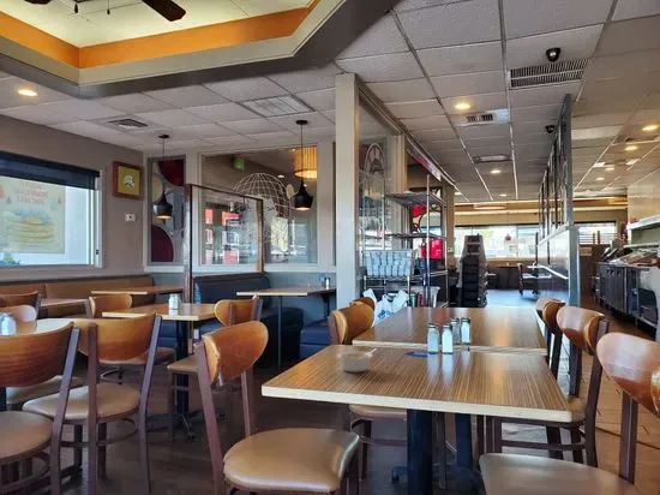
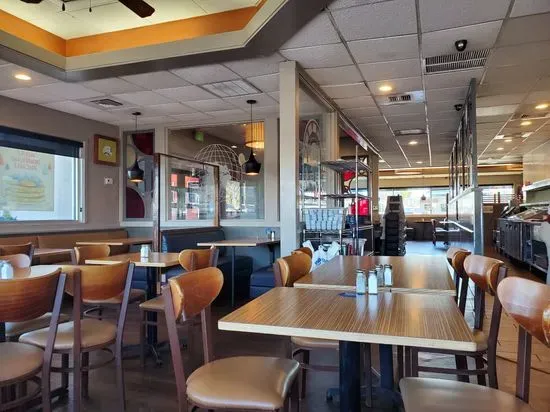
- legume (355, 359)
